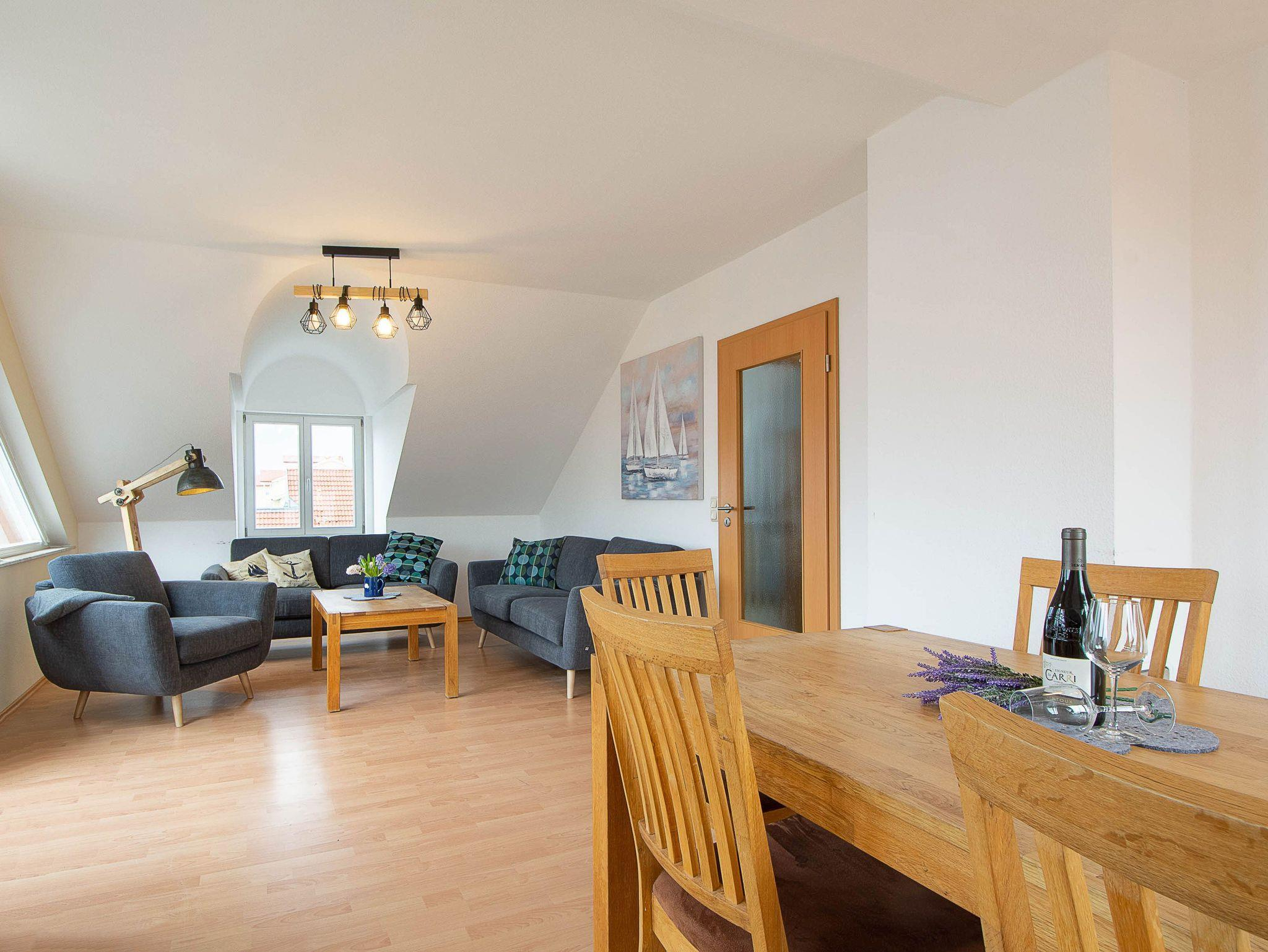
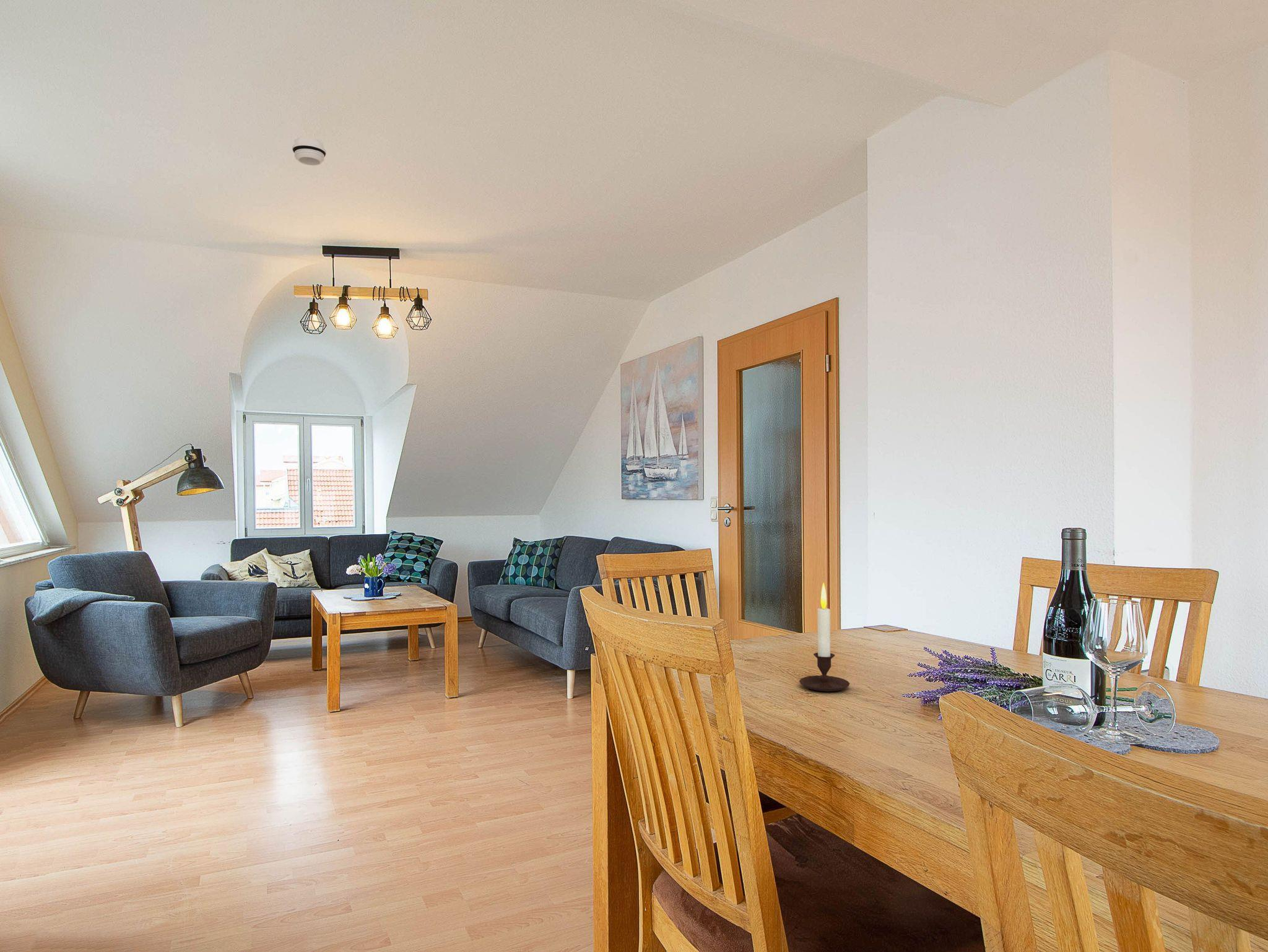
+ smoke detector (309, 152)
+ candle (823, 633)
